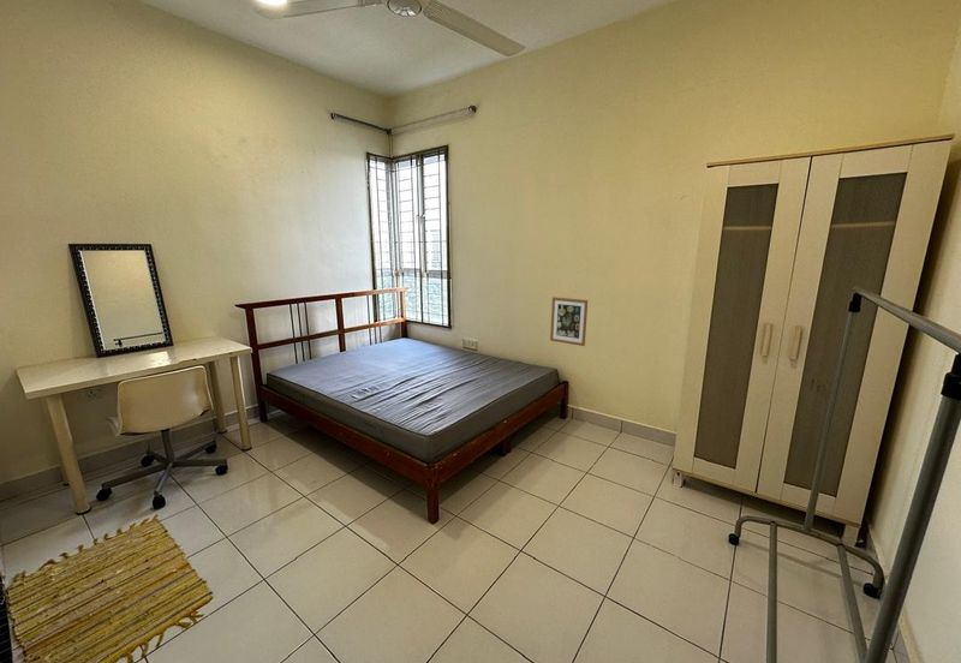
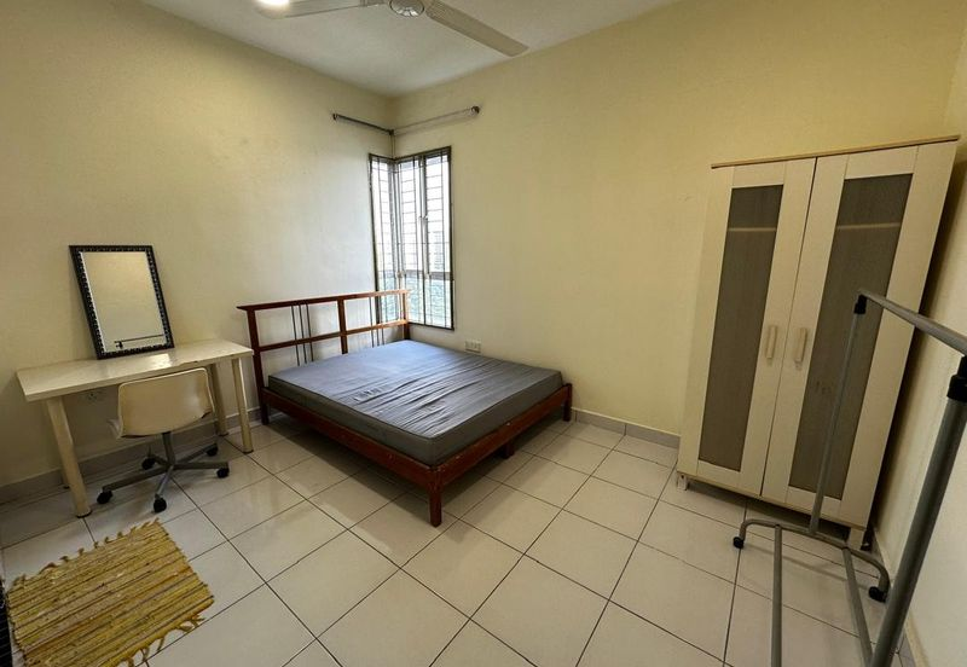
- wall art (568, 321)
